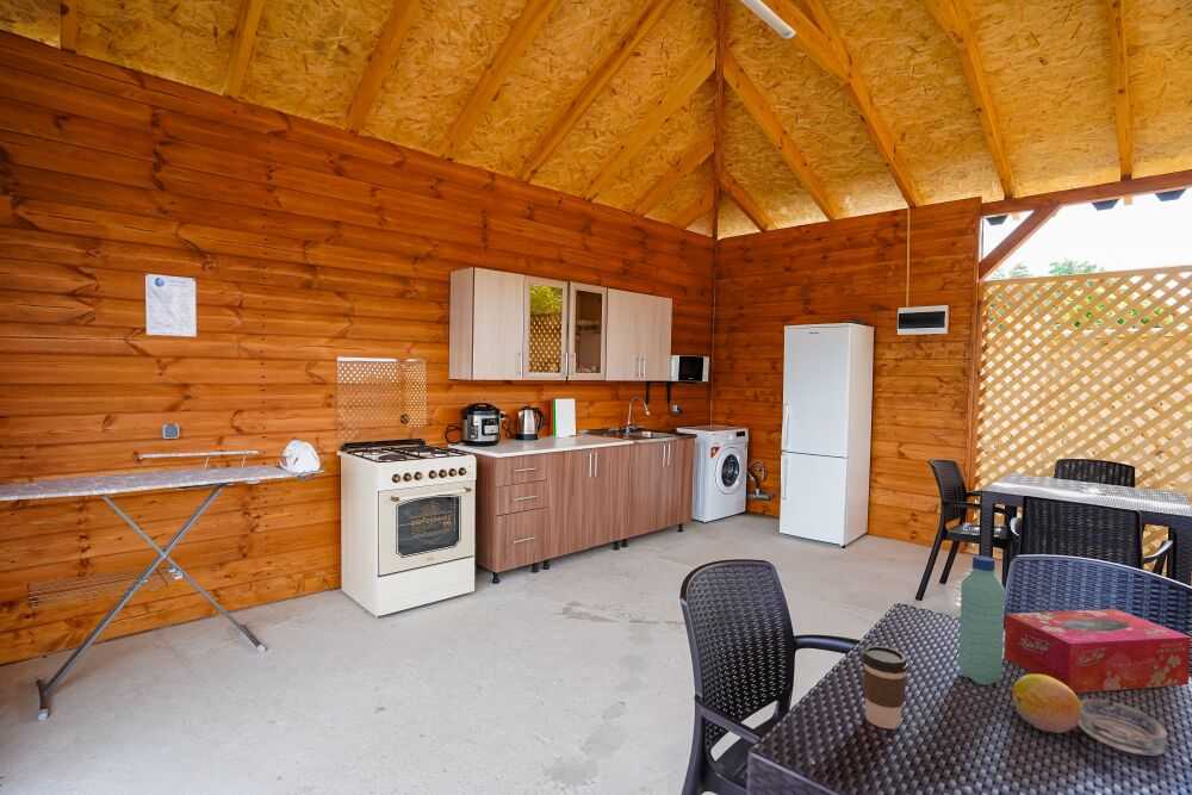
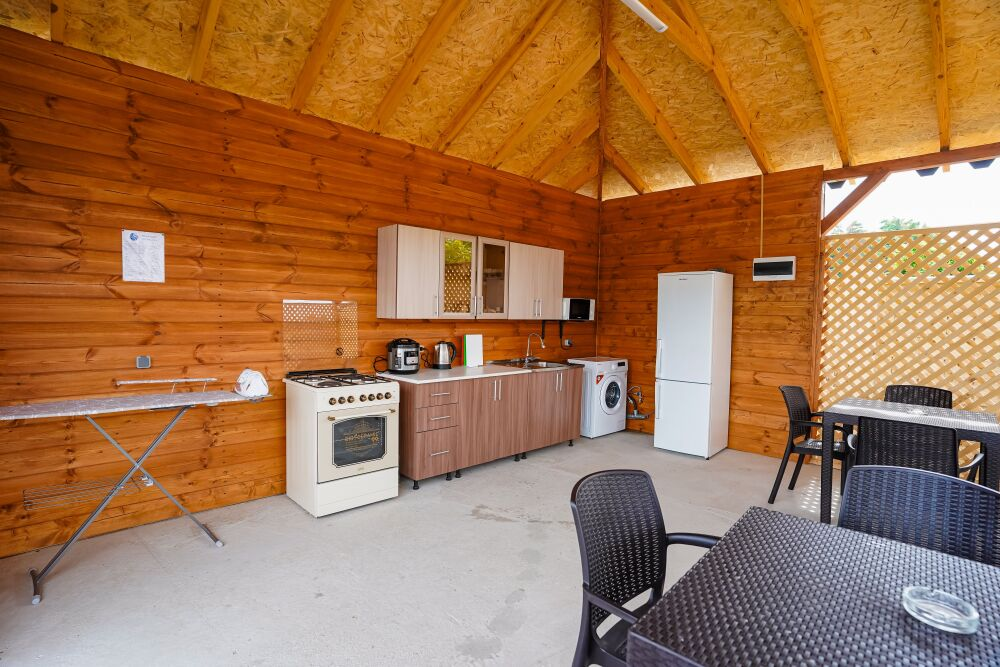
- coffee cup (883, 687)
- fruit (1045, 700)
- tissue box (1093, 647)
- water bottle (981, 617)
